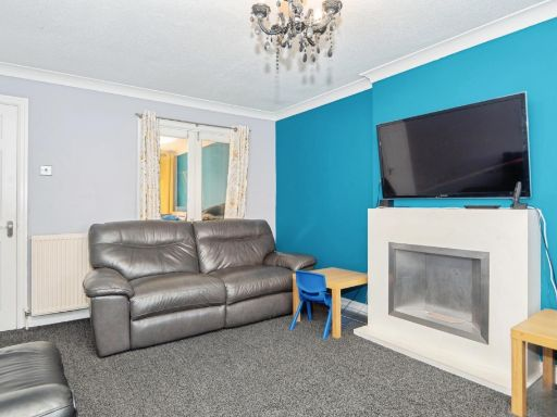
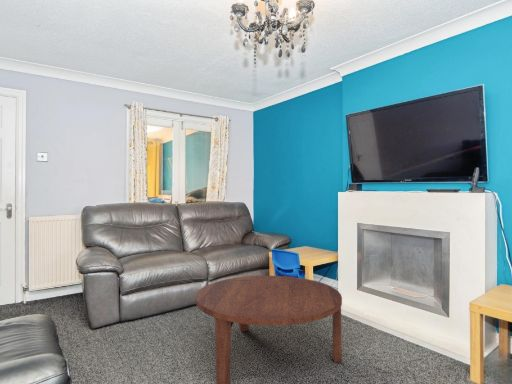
+ coffee table (268, 324)
